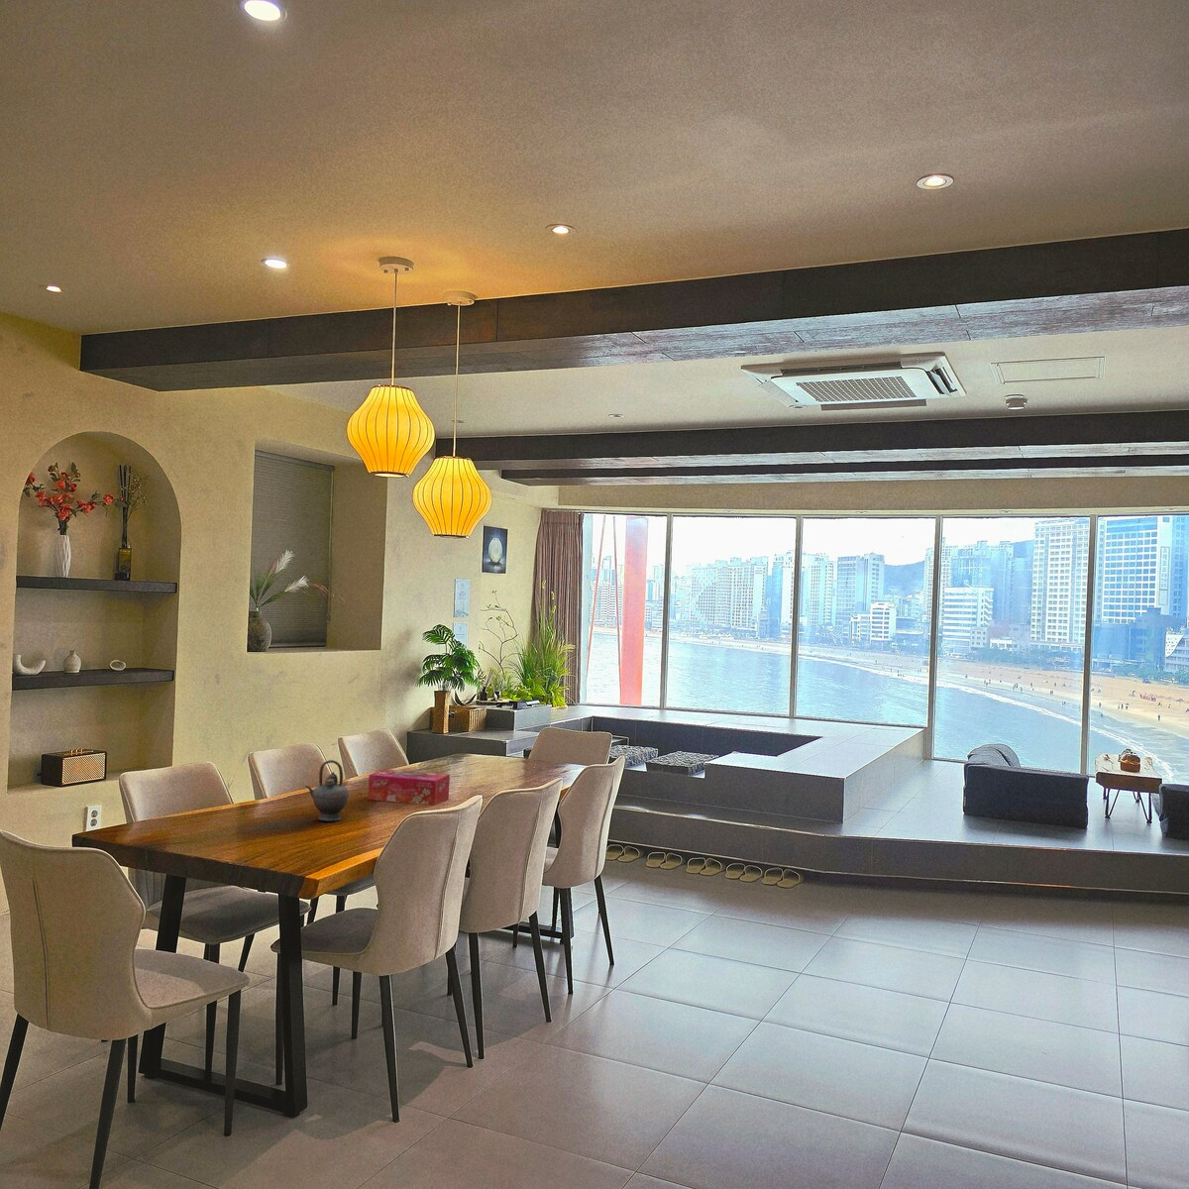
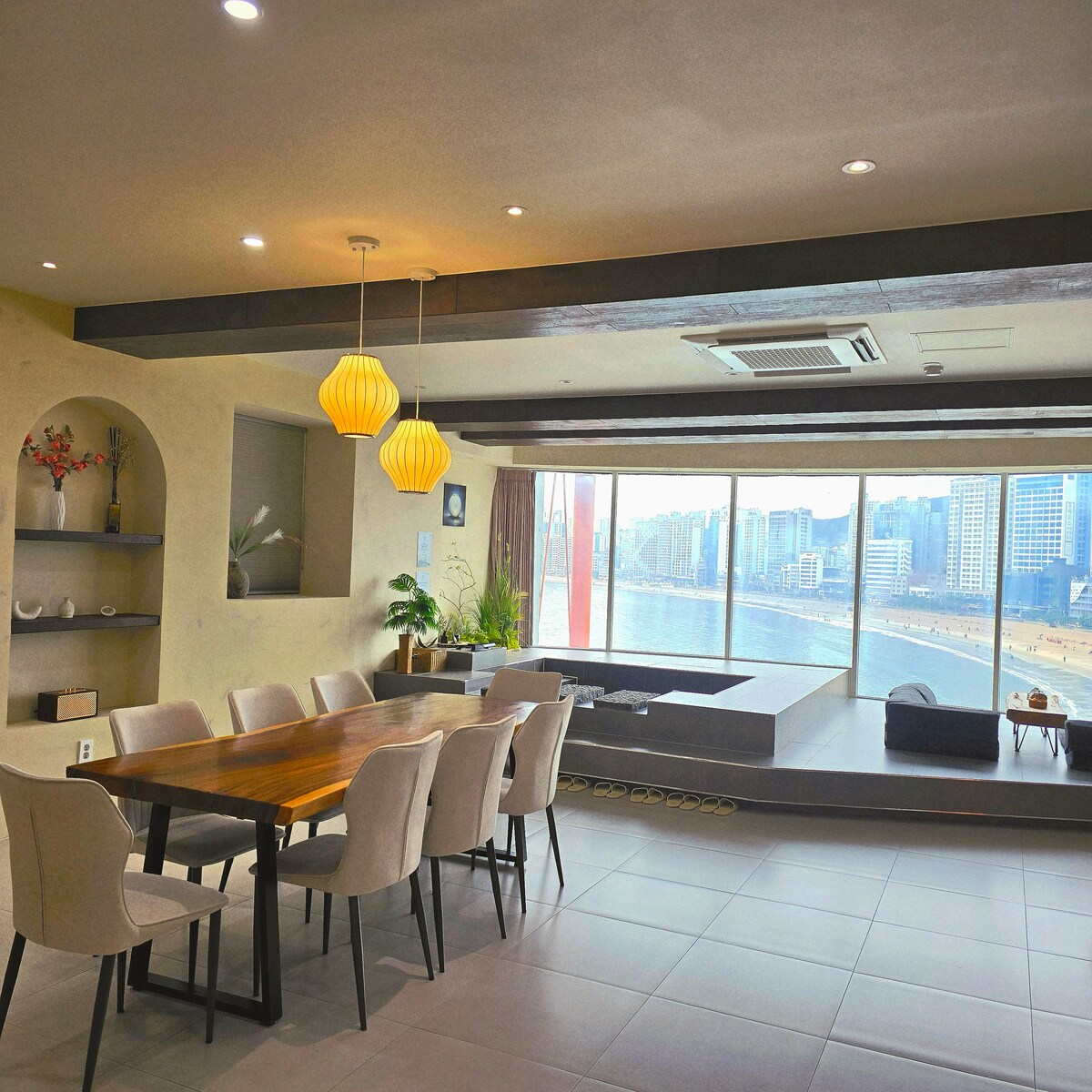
- teapot (326, 789)
- tissue box (409, 787)
